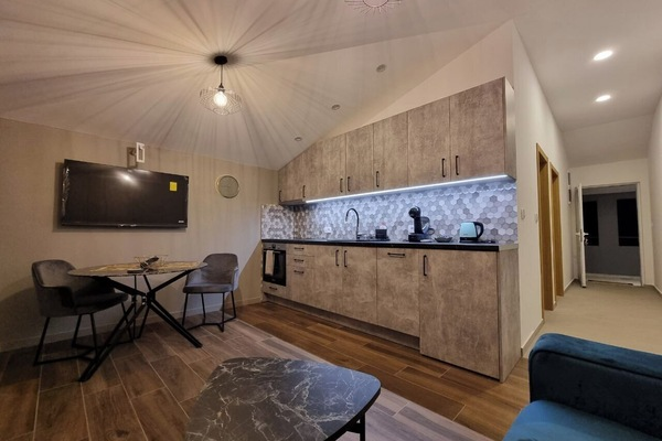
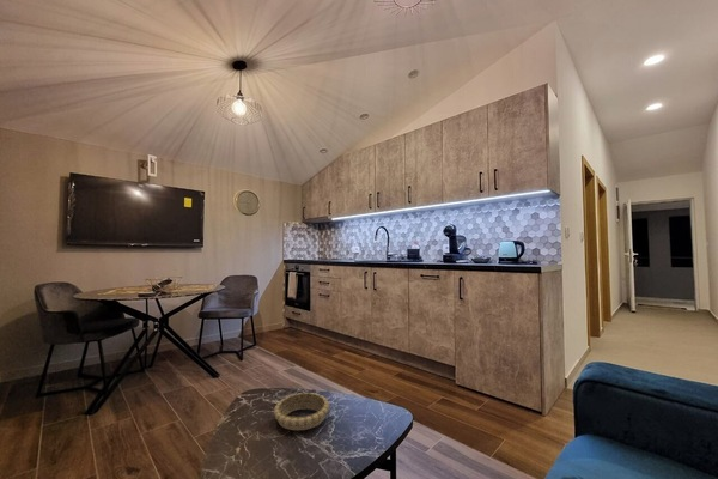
+ decorative bowl (302, 407)
